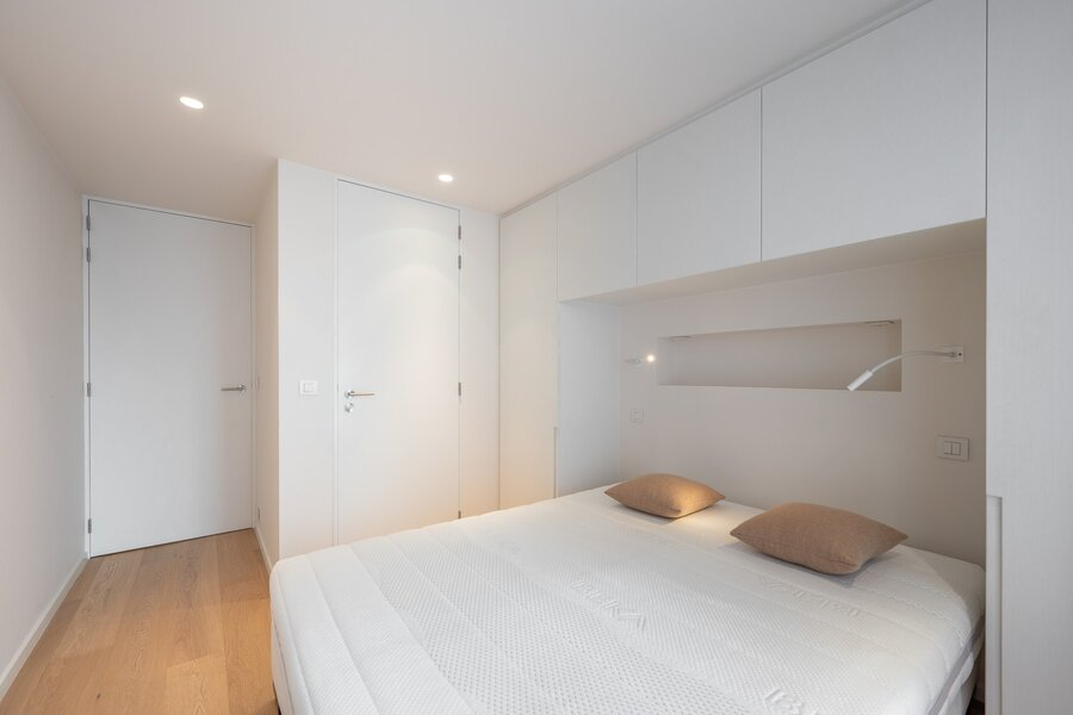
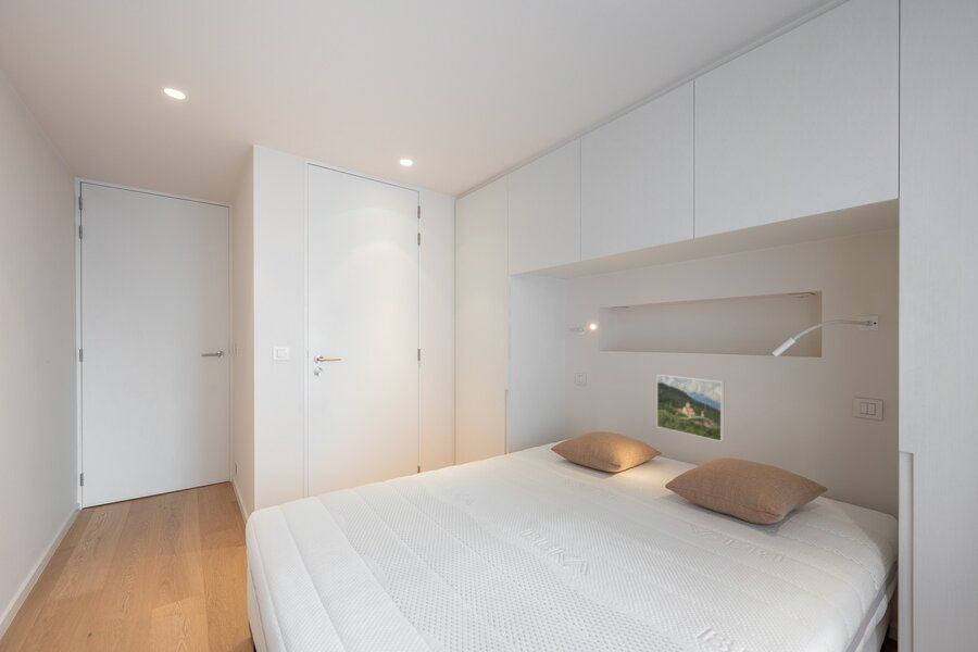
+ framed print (688, 405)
